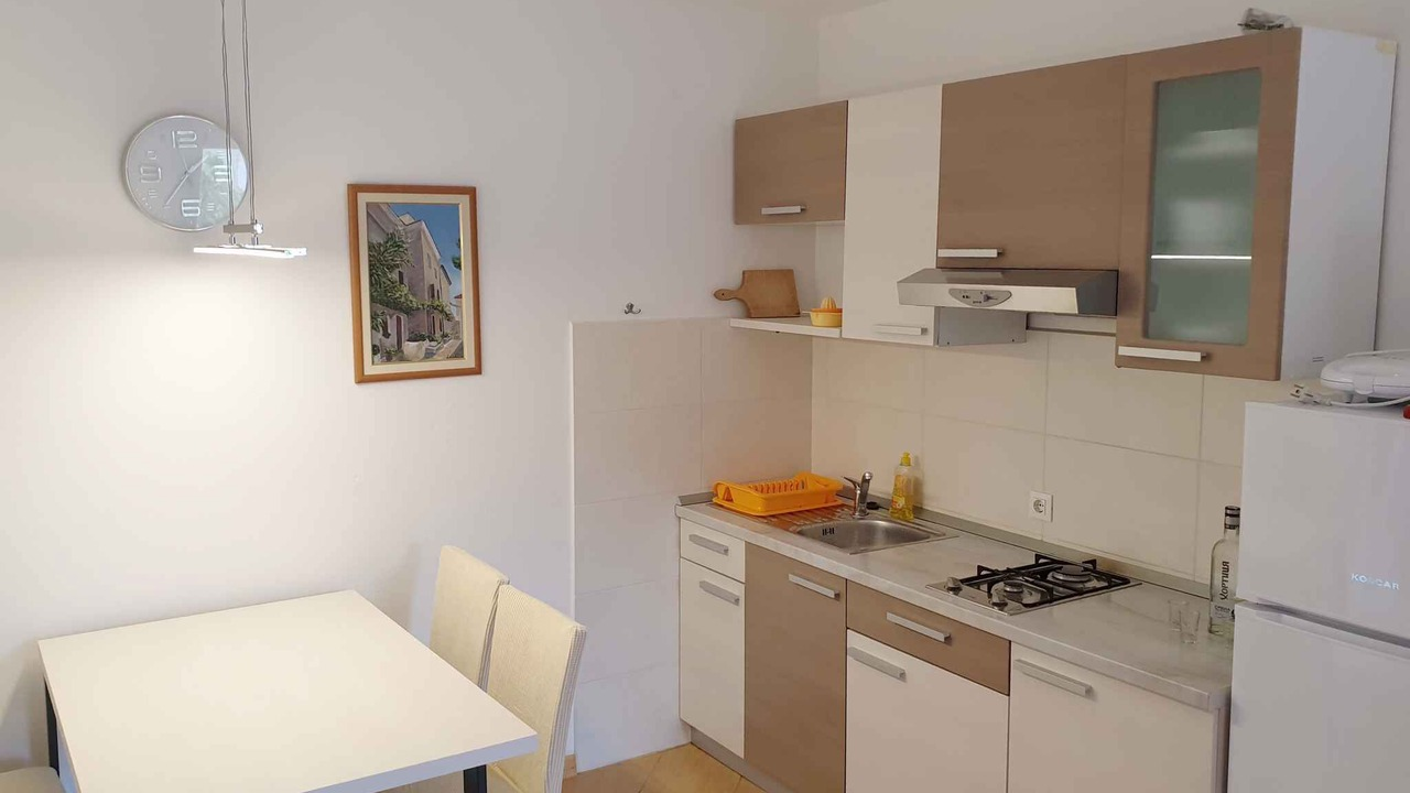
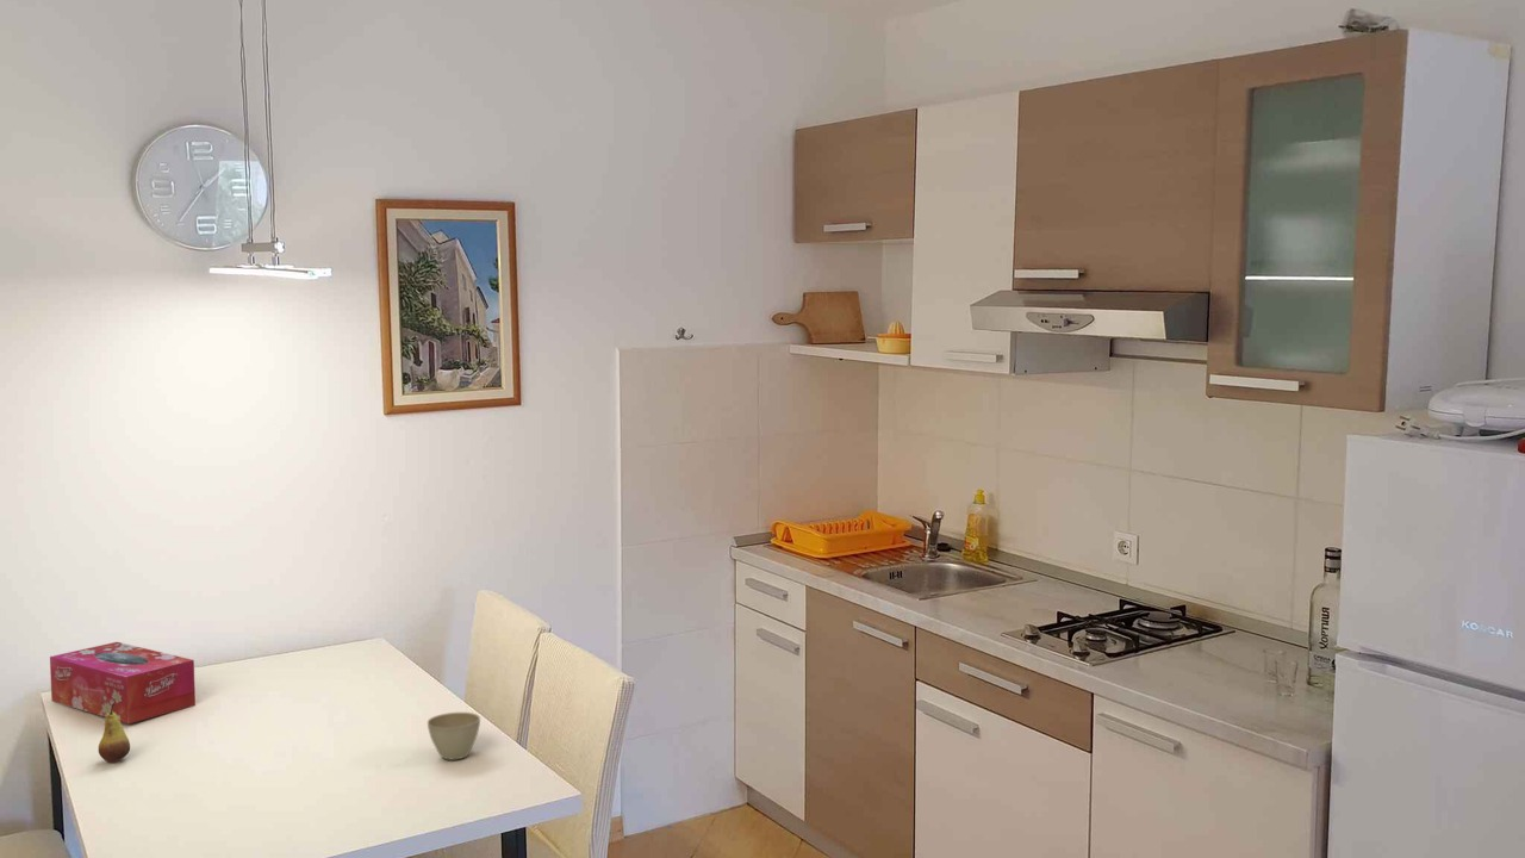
+ flower pot (454, 736)
+ tissue box (122, 680)
+ fruit (113, 729)
